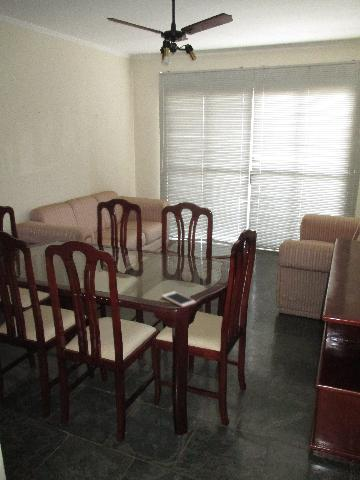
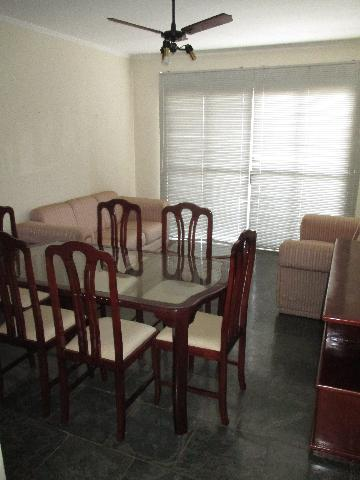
- cell phone (178, 298)
